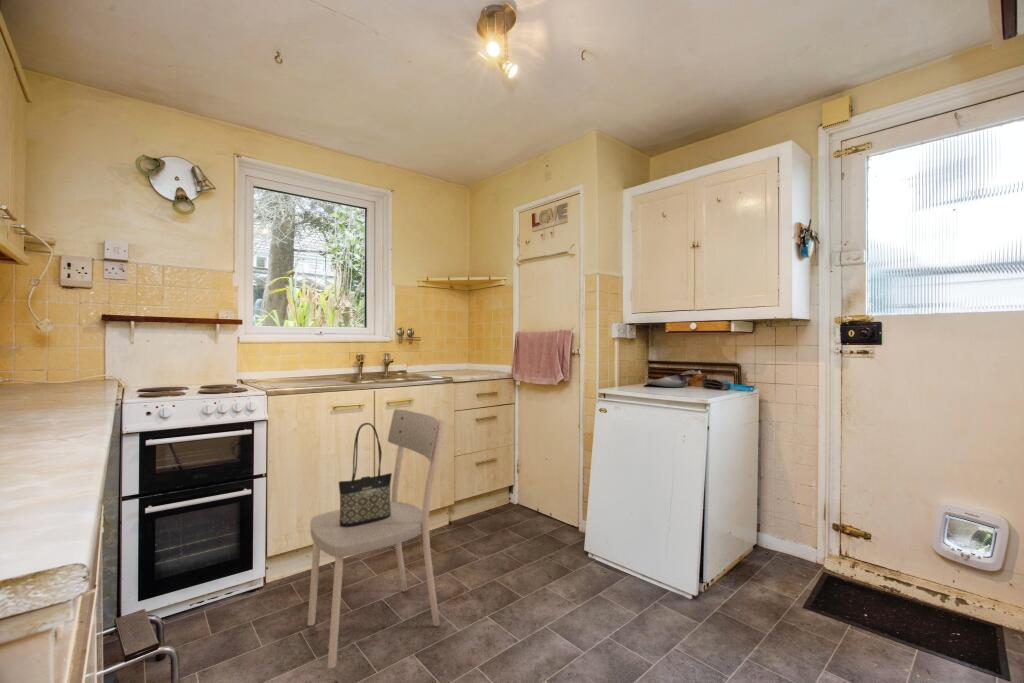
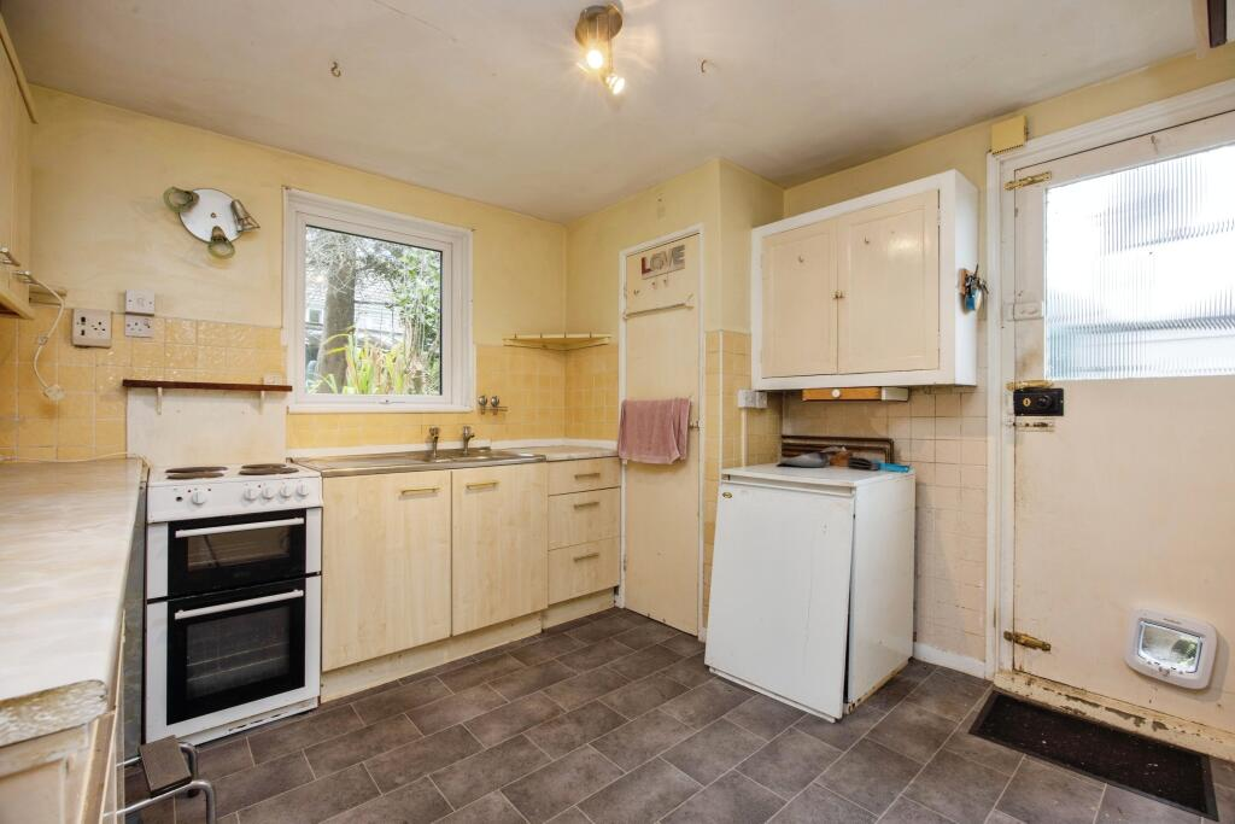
- dining chair (375, 522)
- tote bag (367, 476)
